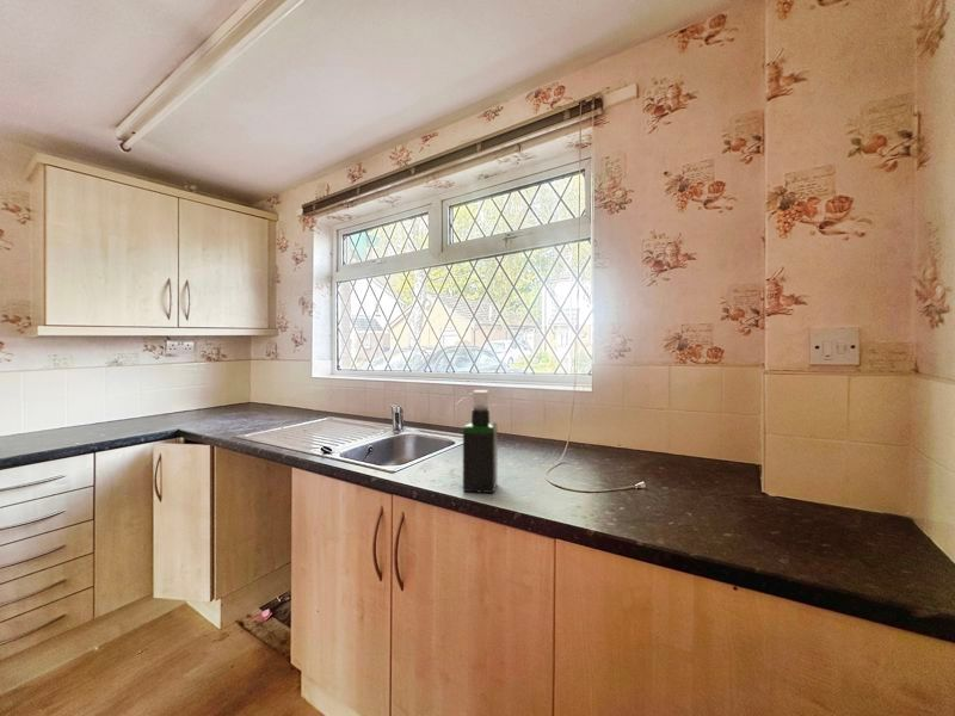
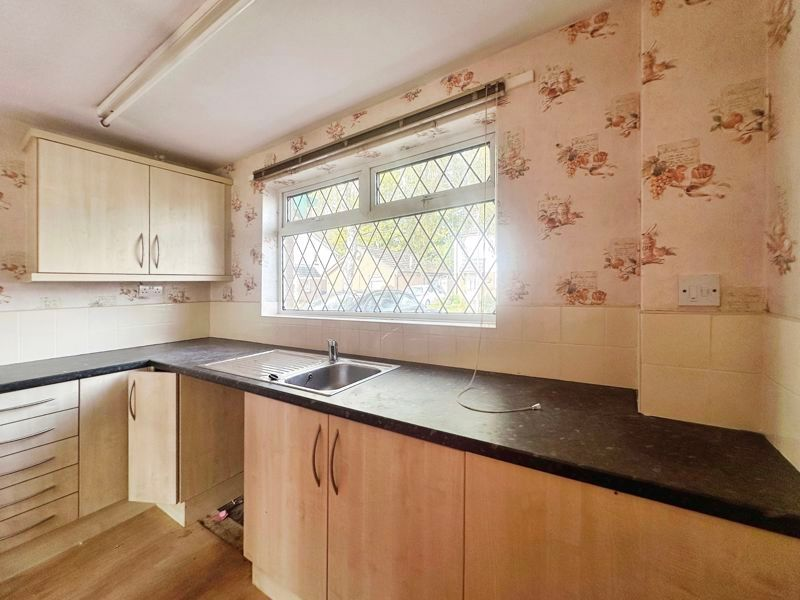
- spray bottle (480, 438)
